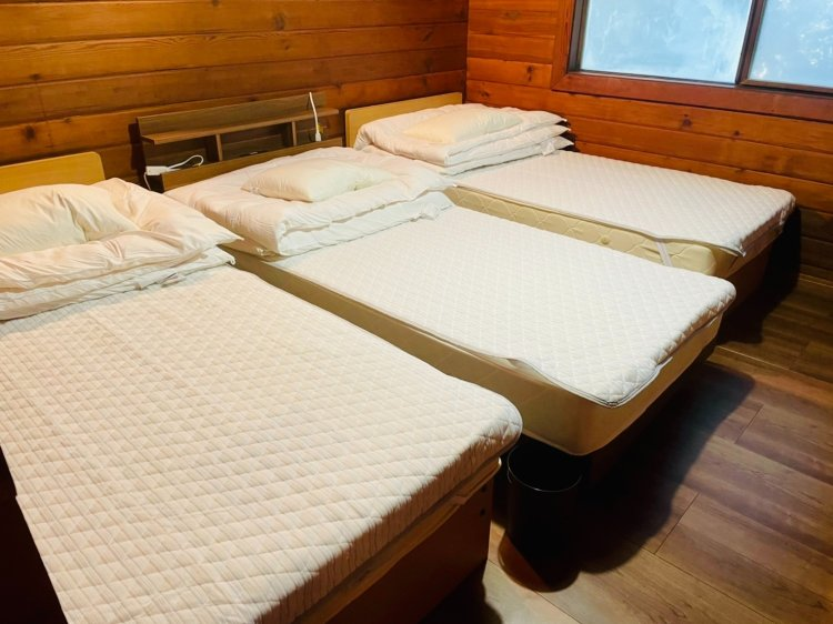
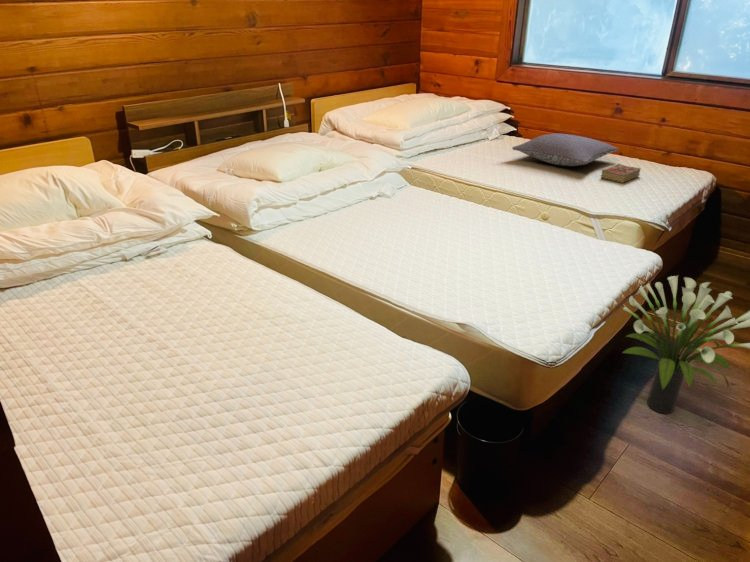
+ potted plant (677, 346)
+ book (620, 172)
+ pillow (565, 148)
